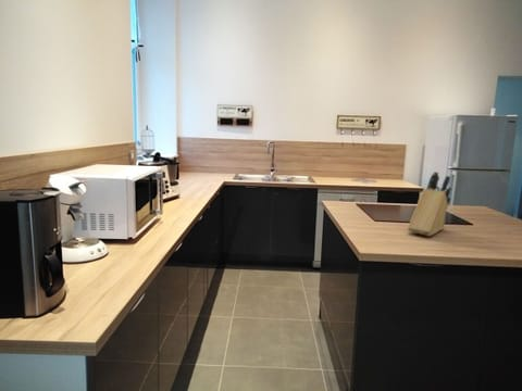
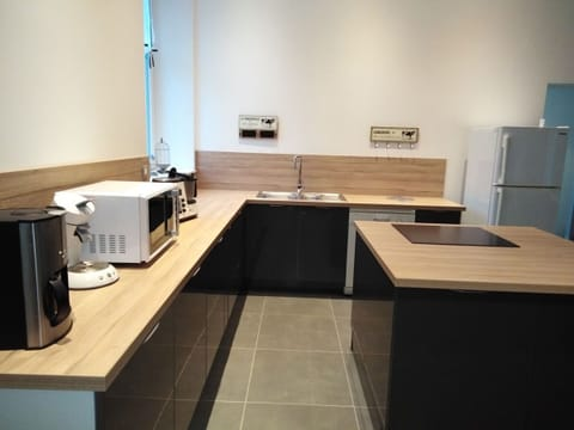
- knife block (432, 201)
